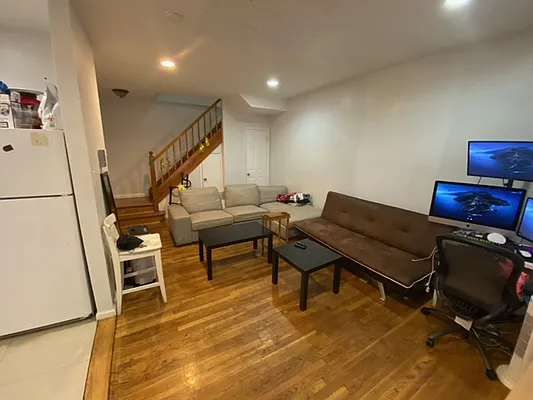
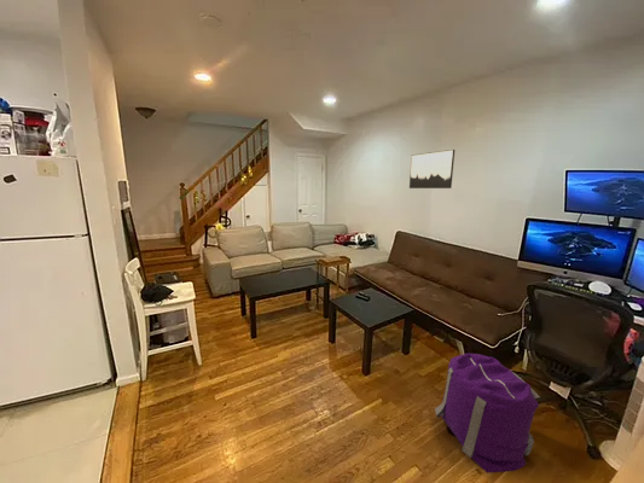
+ backpack (483, 403)
+ wall art (429, 170)
